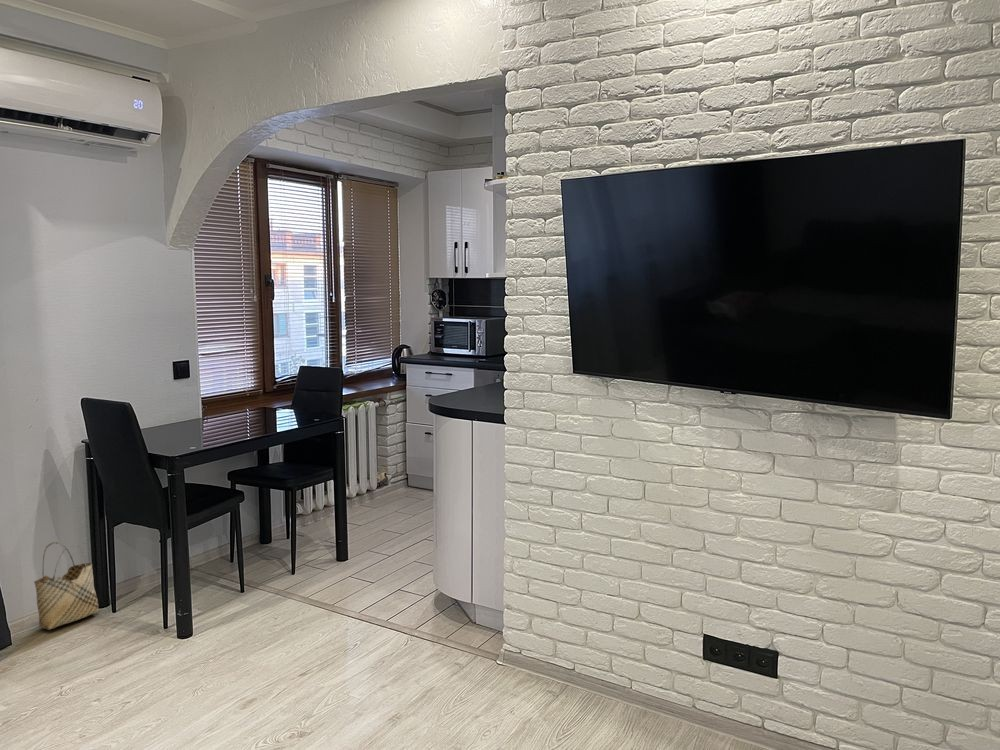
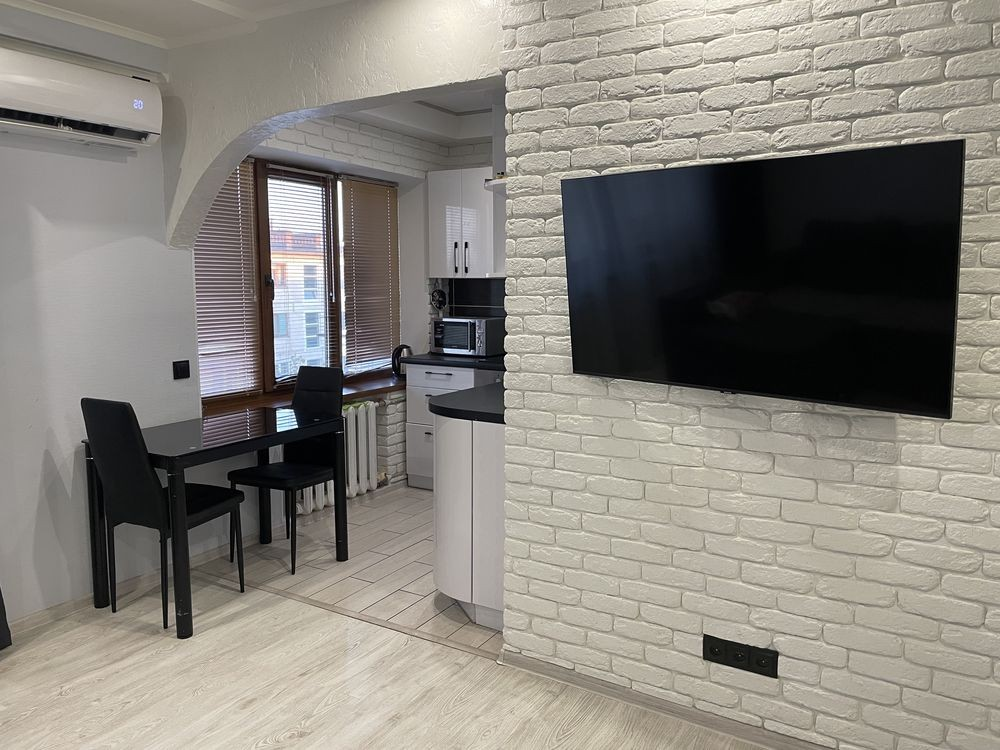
- woven basket (65, 582)
